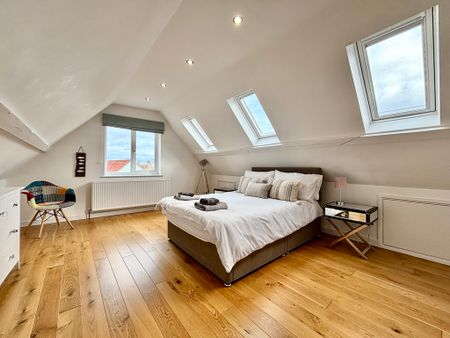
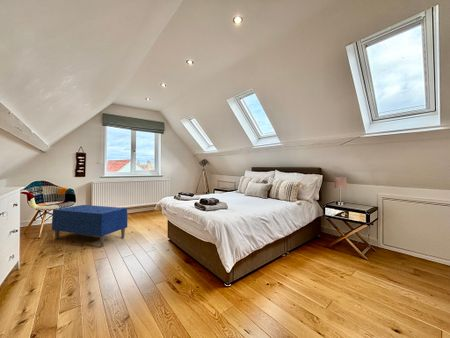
+ bench (90, 223)
